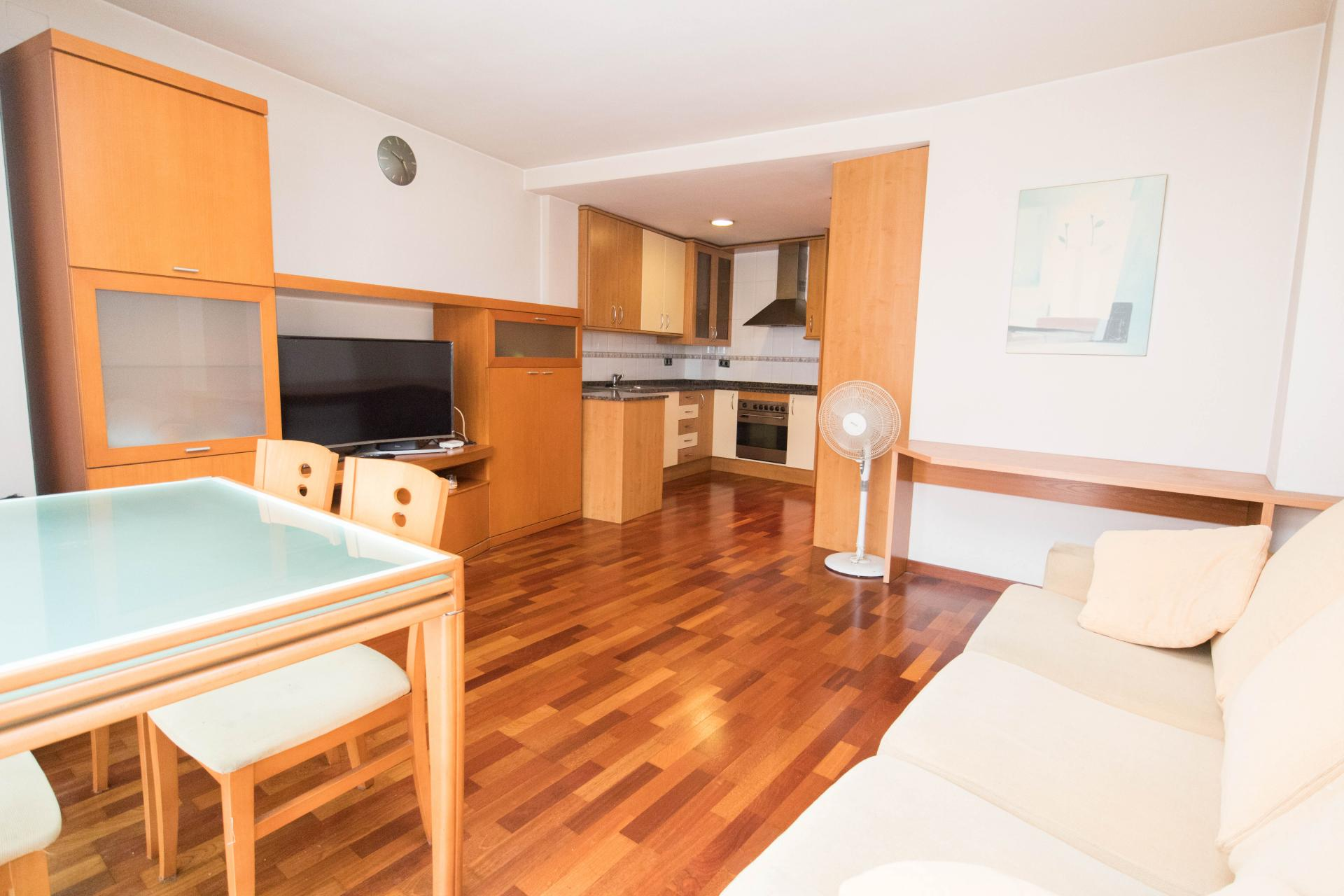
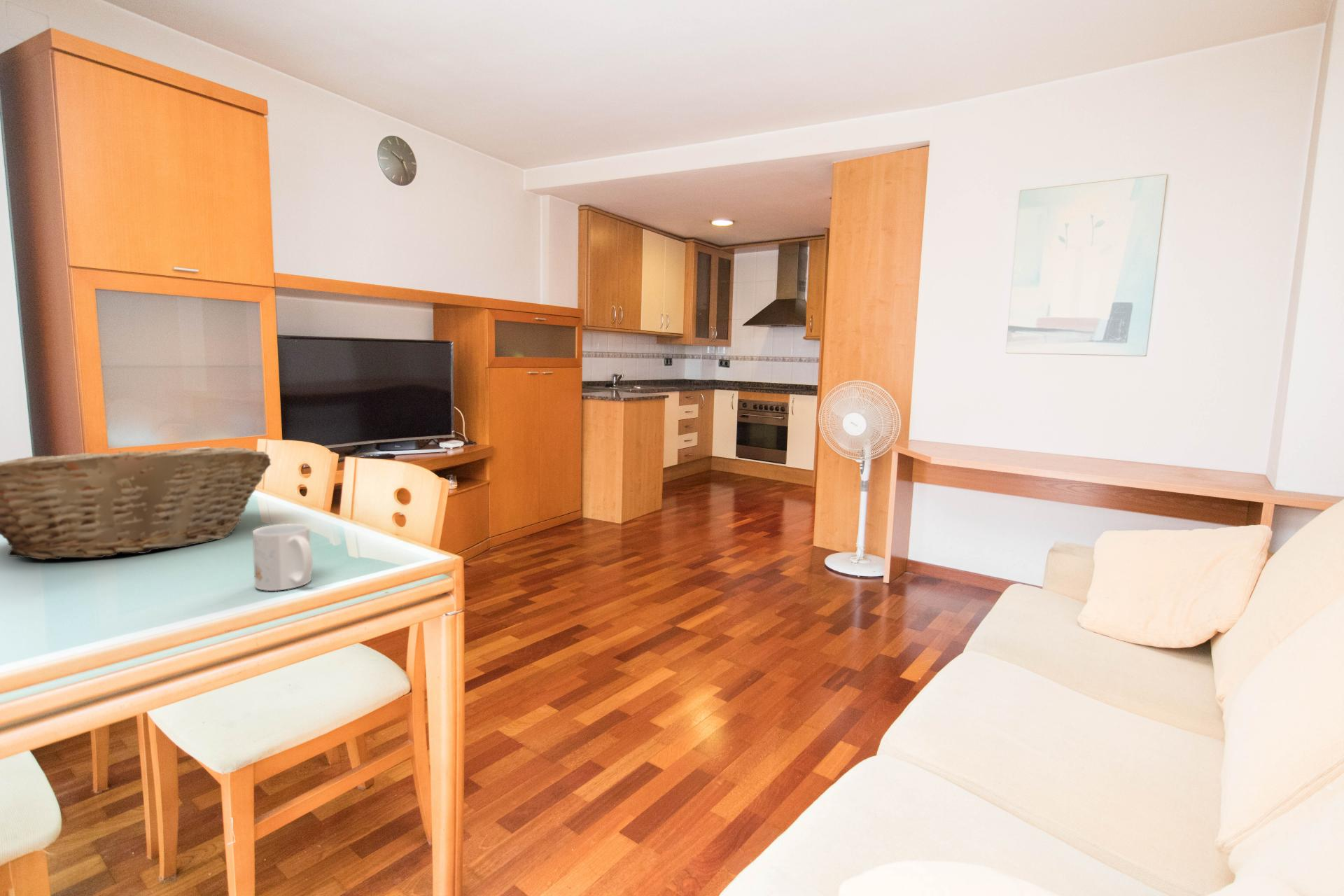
+ mug (288, 557)
+ fruit basket (130, 492)
